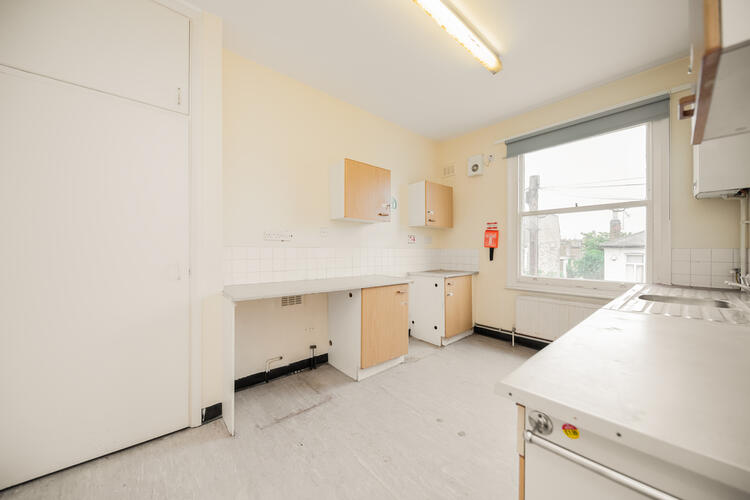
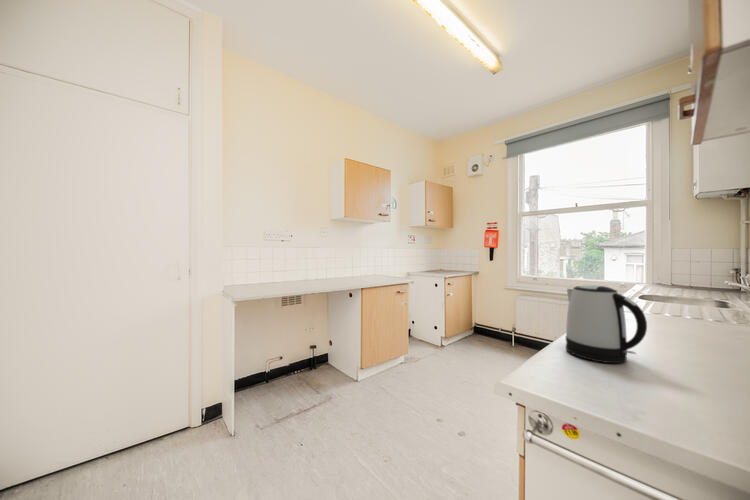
+ kettle (602, 321)
